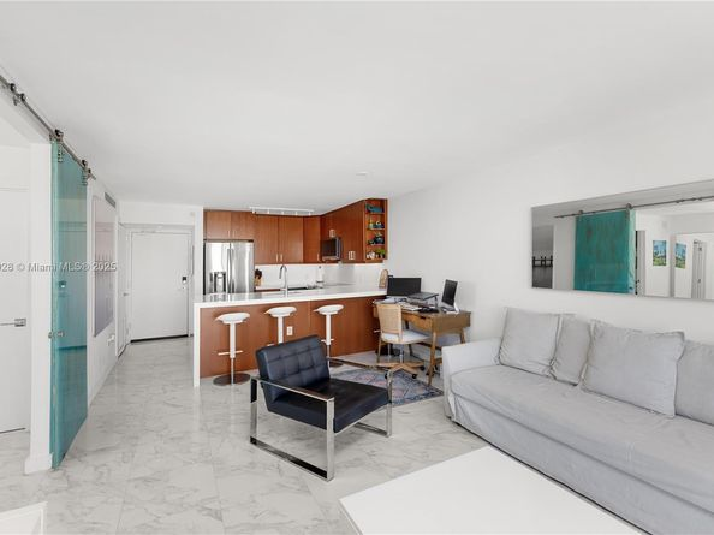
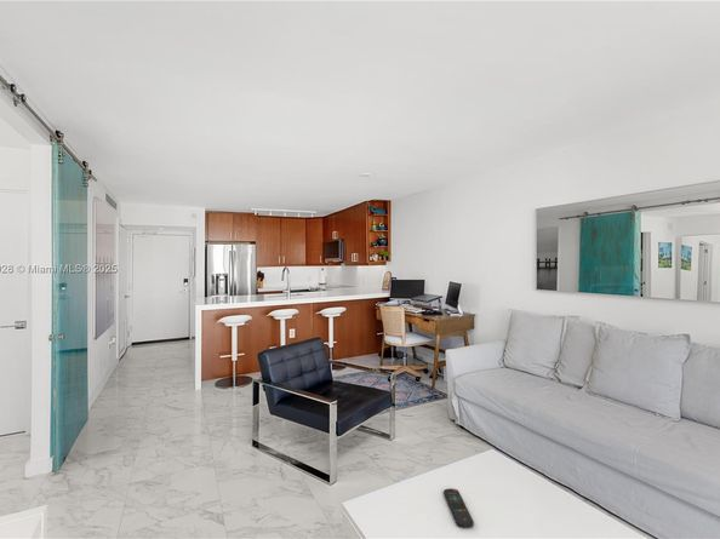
+ remote control (457, 506)
